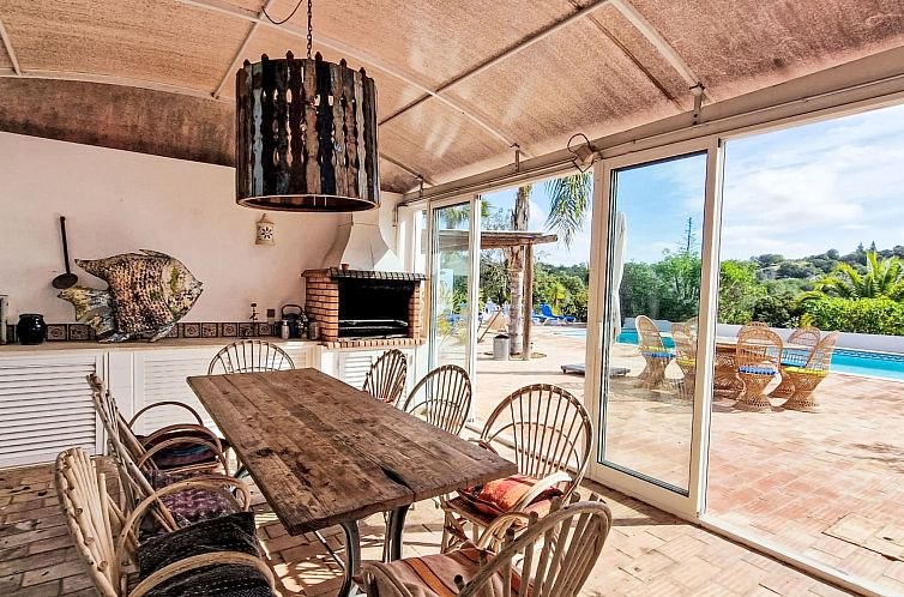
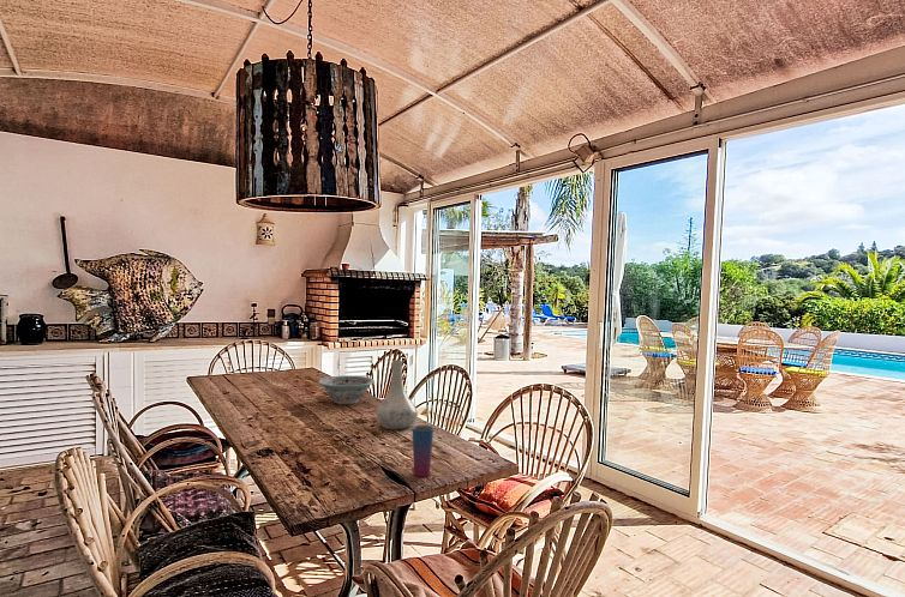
+ decorative bowl (346, 391)
+ cup (421, 451)
+ vase (397, 393)
